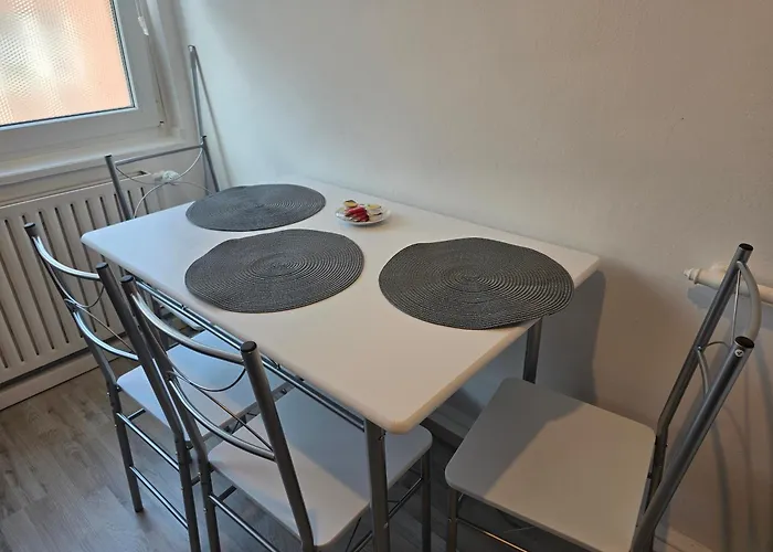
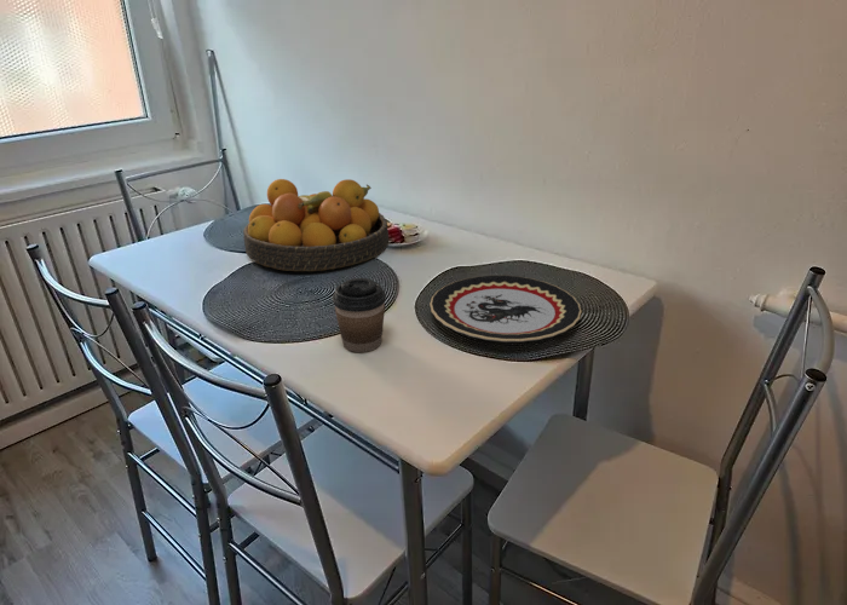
+ plate (503, 309)
+ fruit bowl (315, 214)
+ coffee cup (359, 311)
